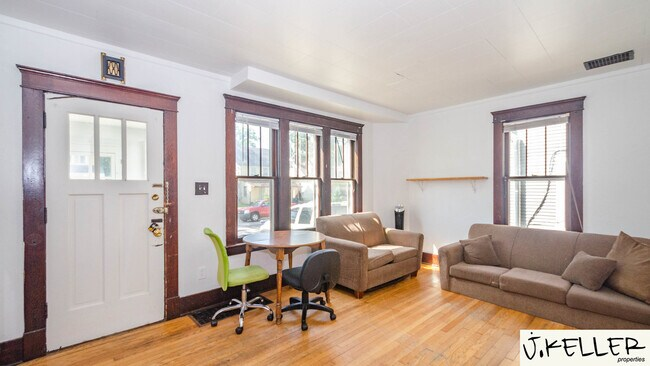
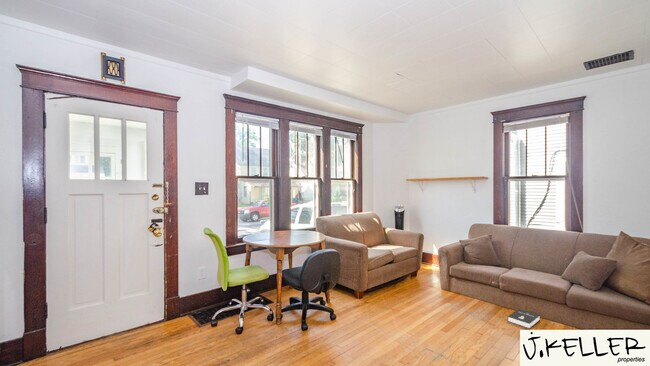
+ booklet (523, 318)
